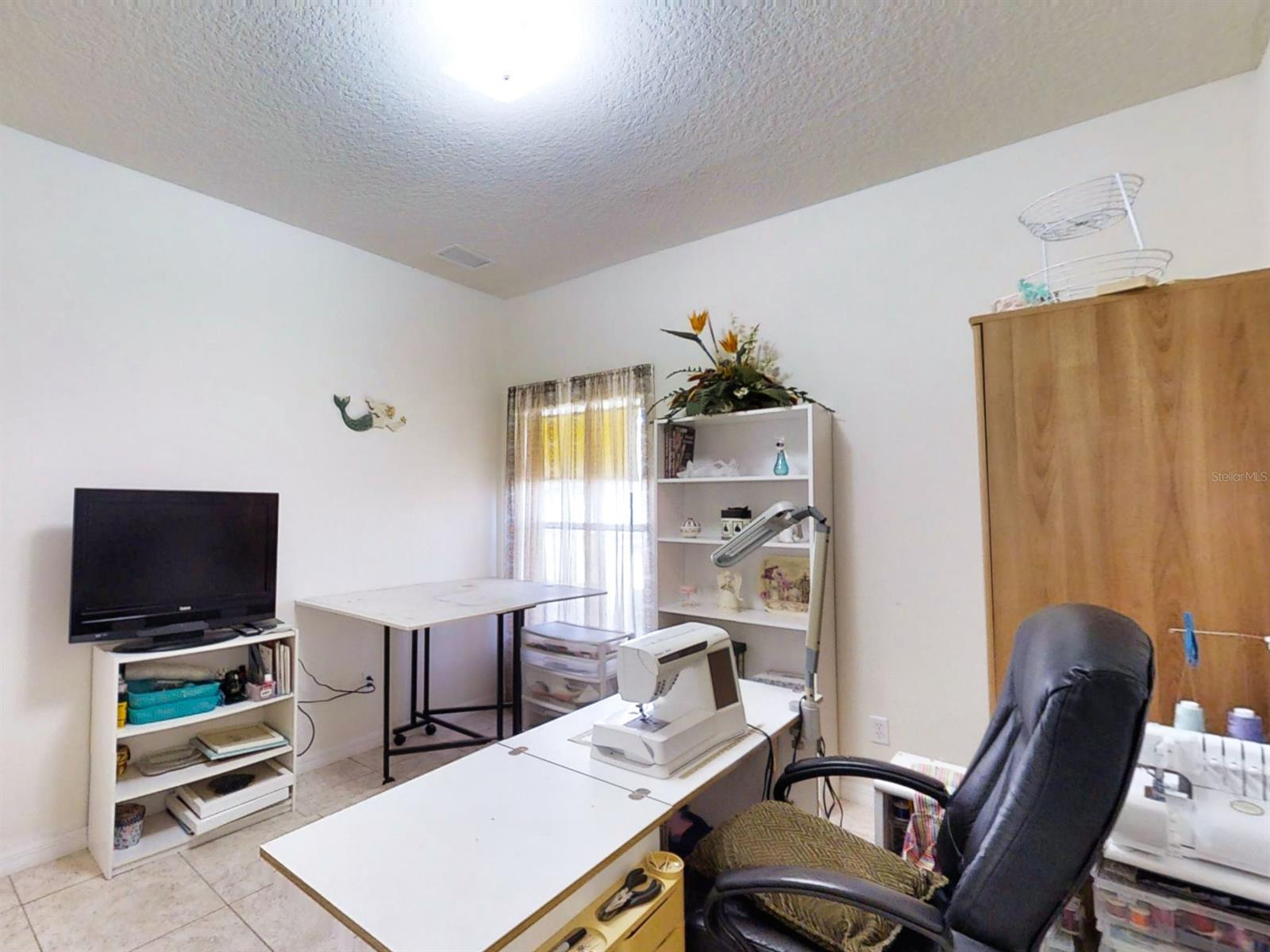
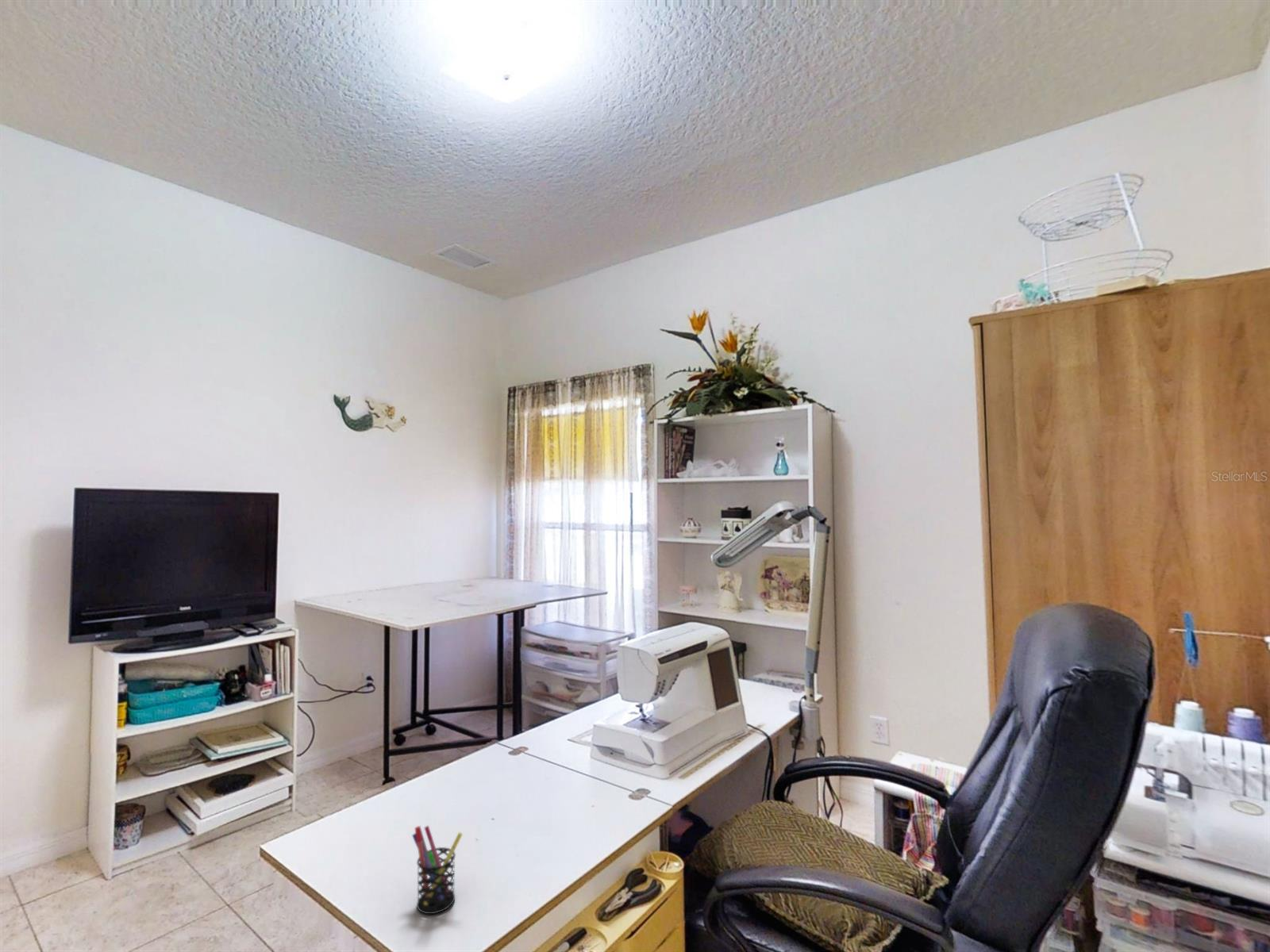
+ pen holder (433, 866)
